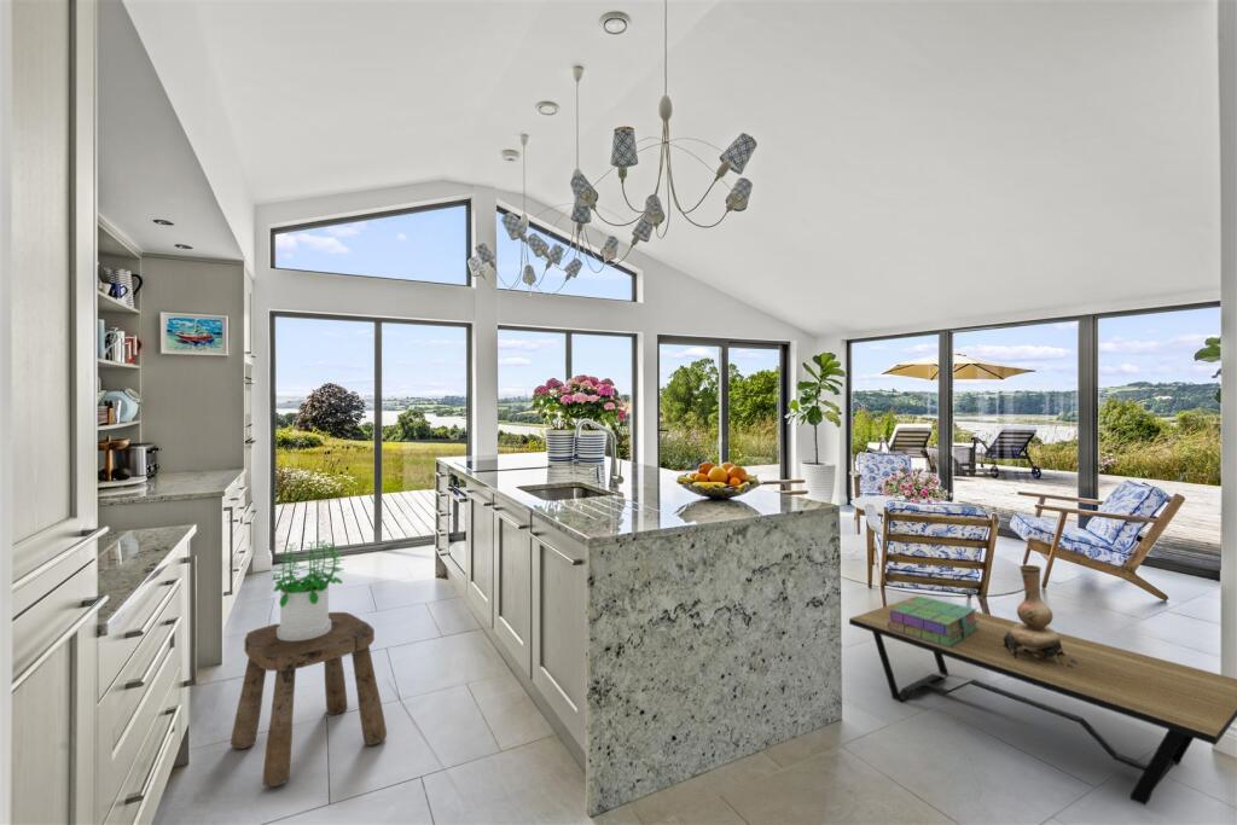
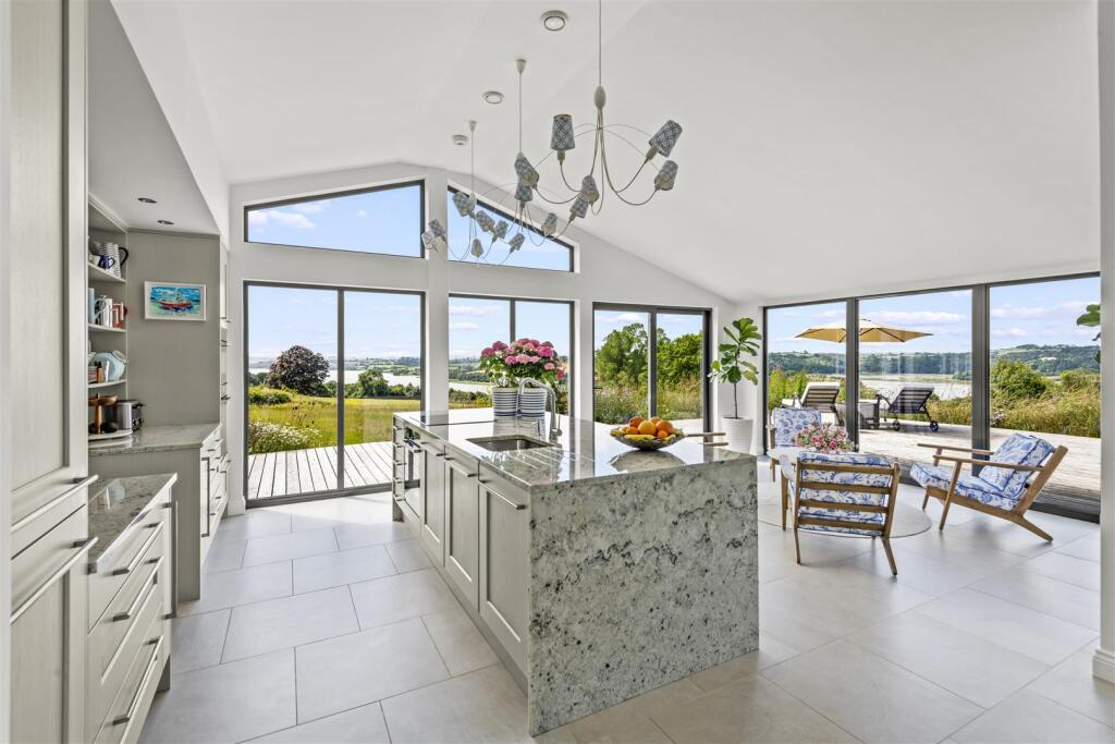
- coffee table (1028, 682)
- vase (1036, 611)
- stack of books (933, 620)
- stool (325, 687)
- potted plant (310, 586)
